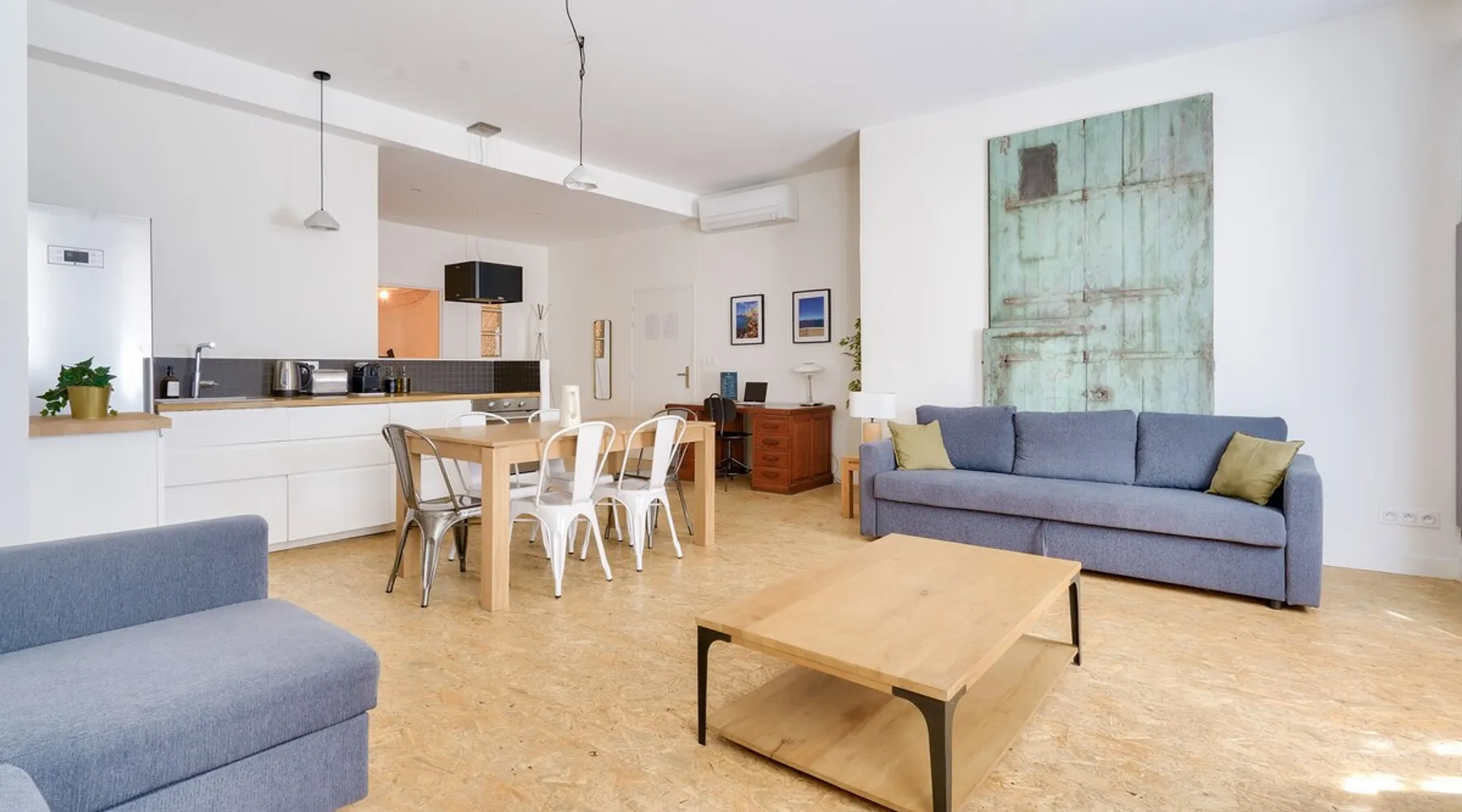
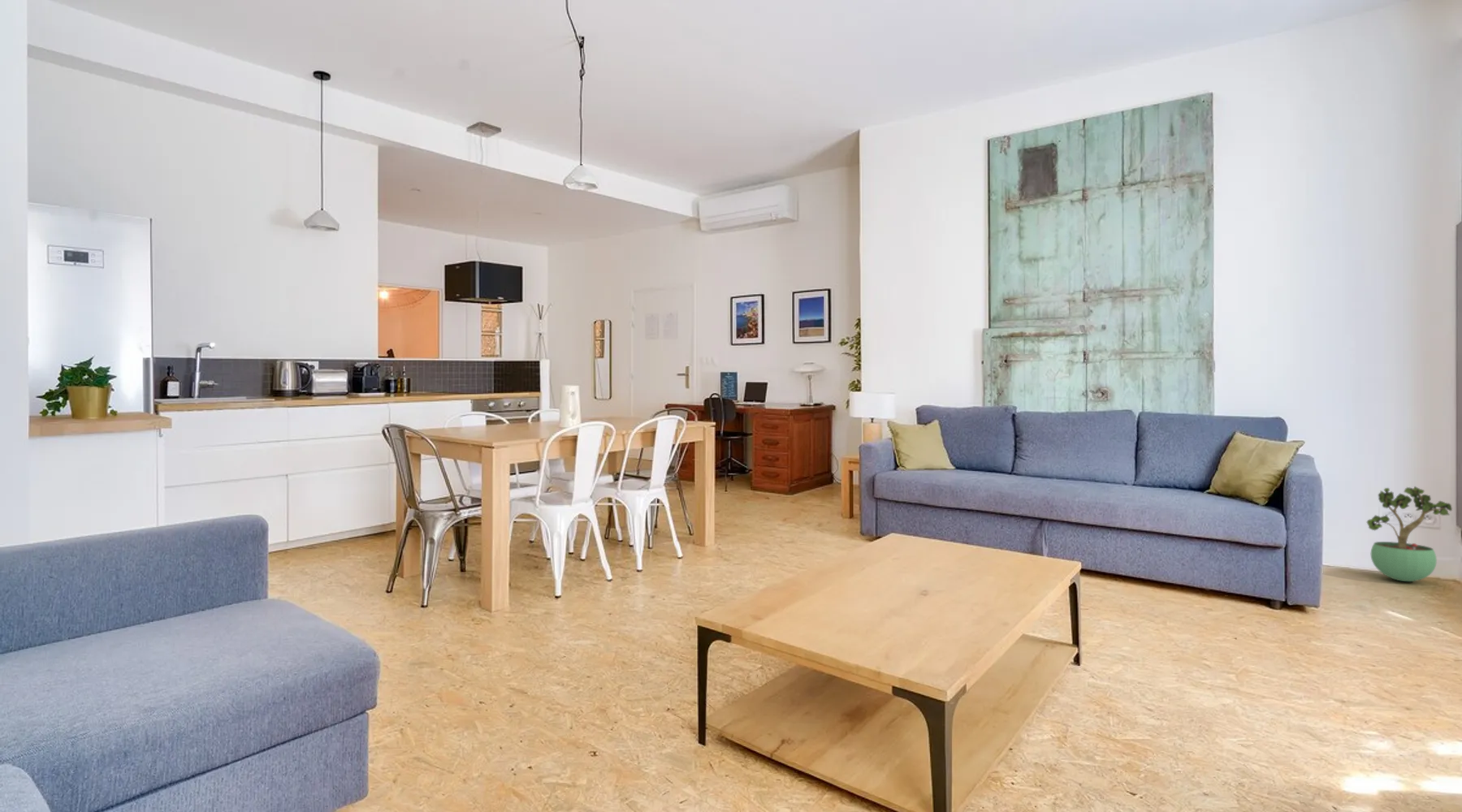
+ potted plant (1406, 533)
